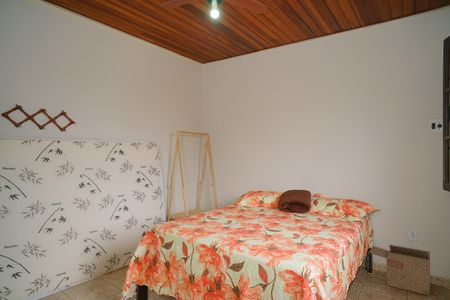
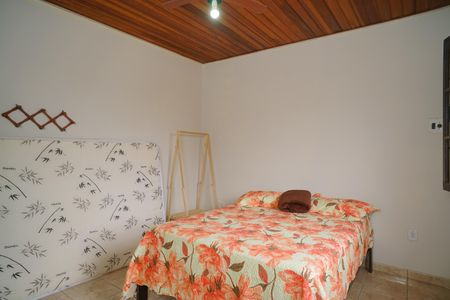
- cardboard box (398, 265)
